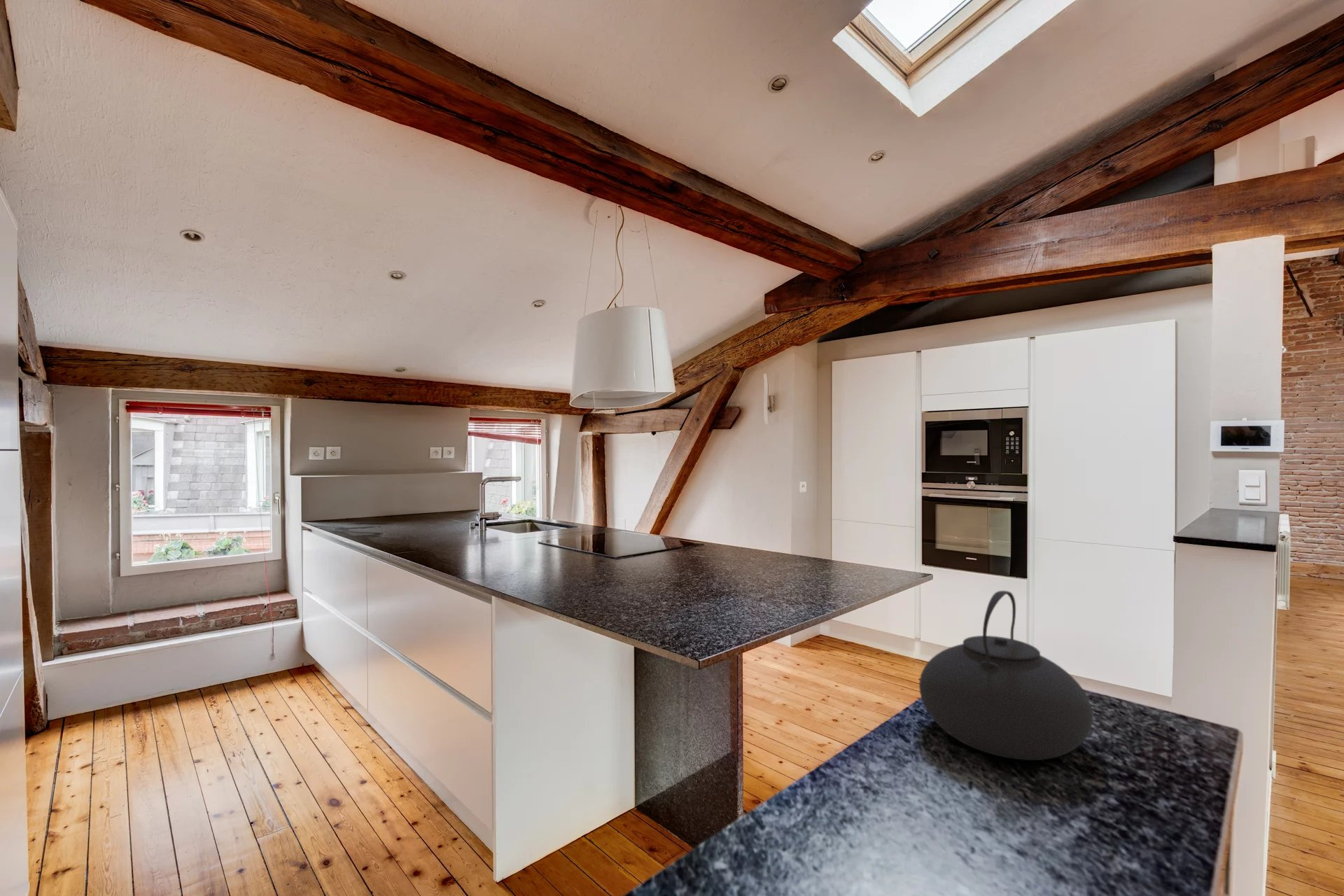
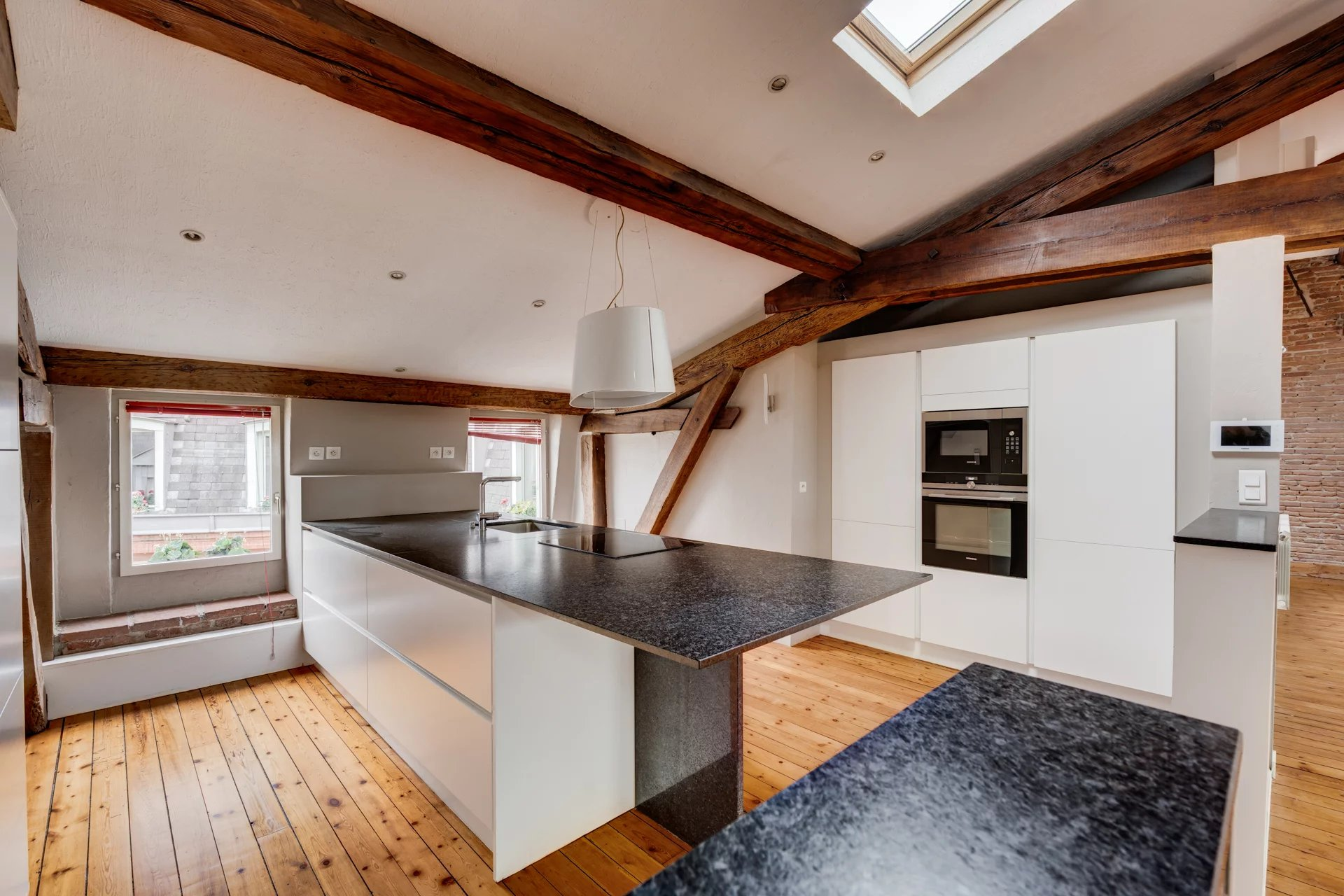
- teakettle (997, 661)
